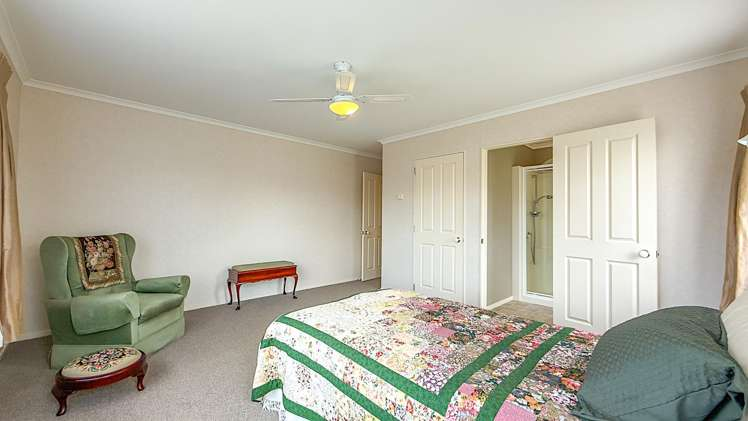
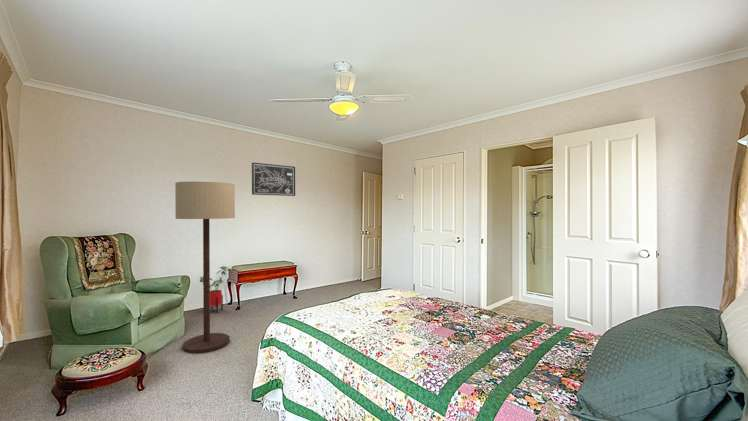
+ house plant (216, 288)
+ wall art (274, 180)
+ floor lamp (206, 264)
